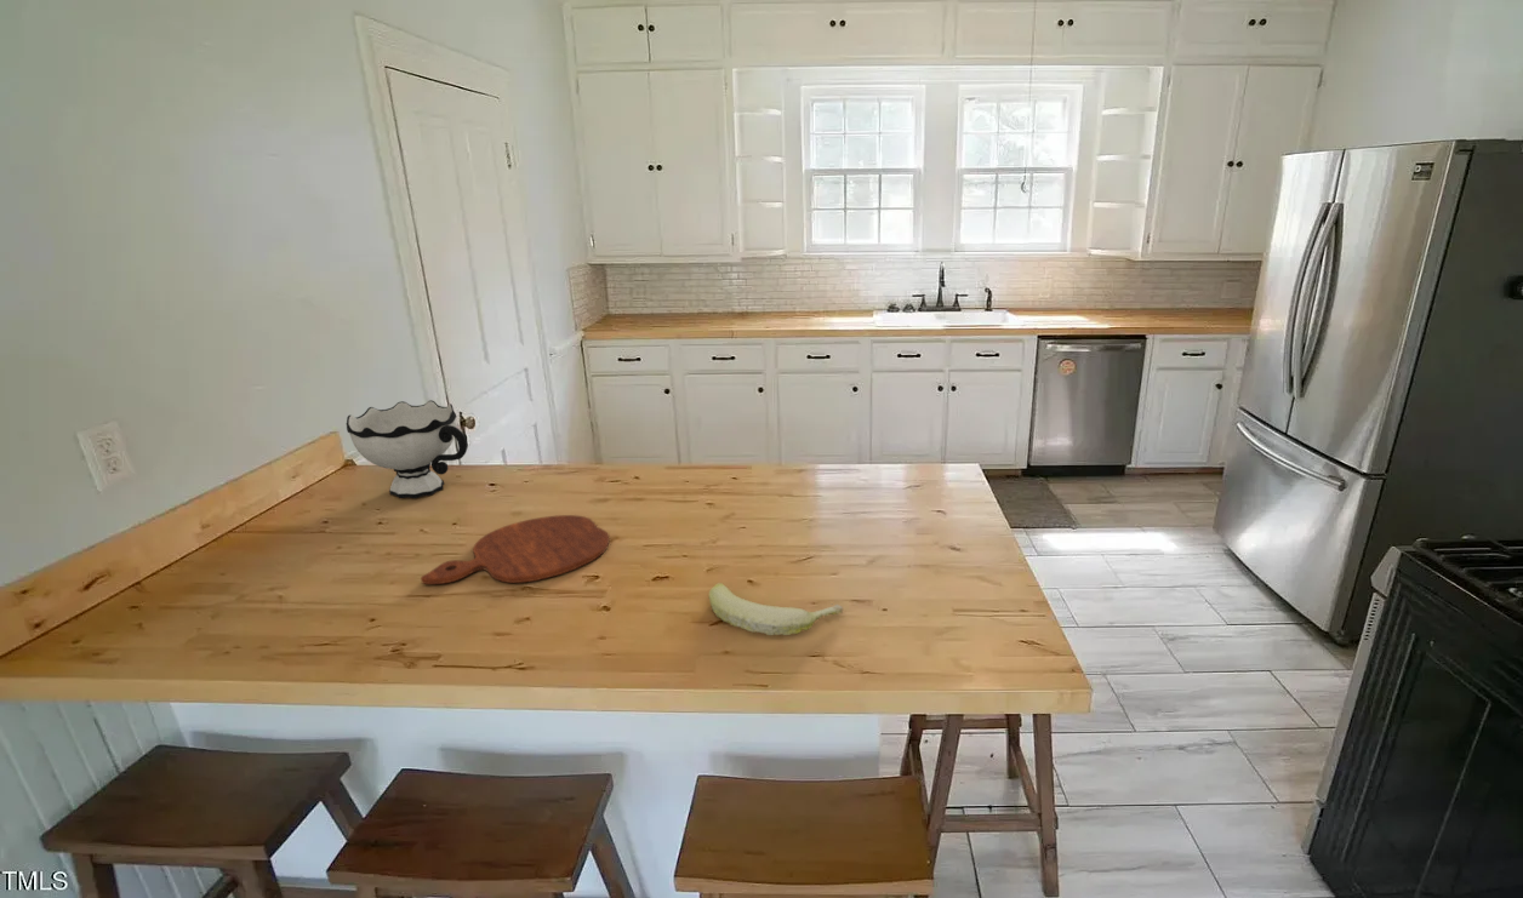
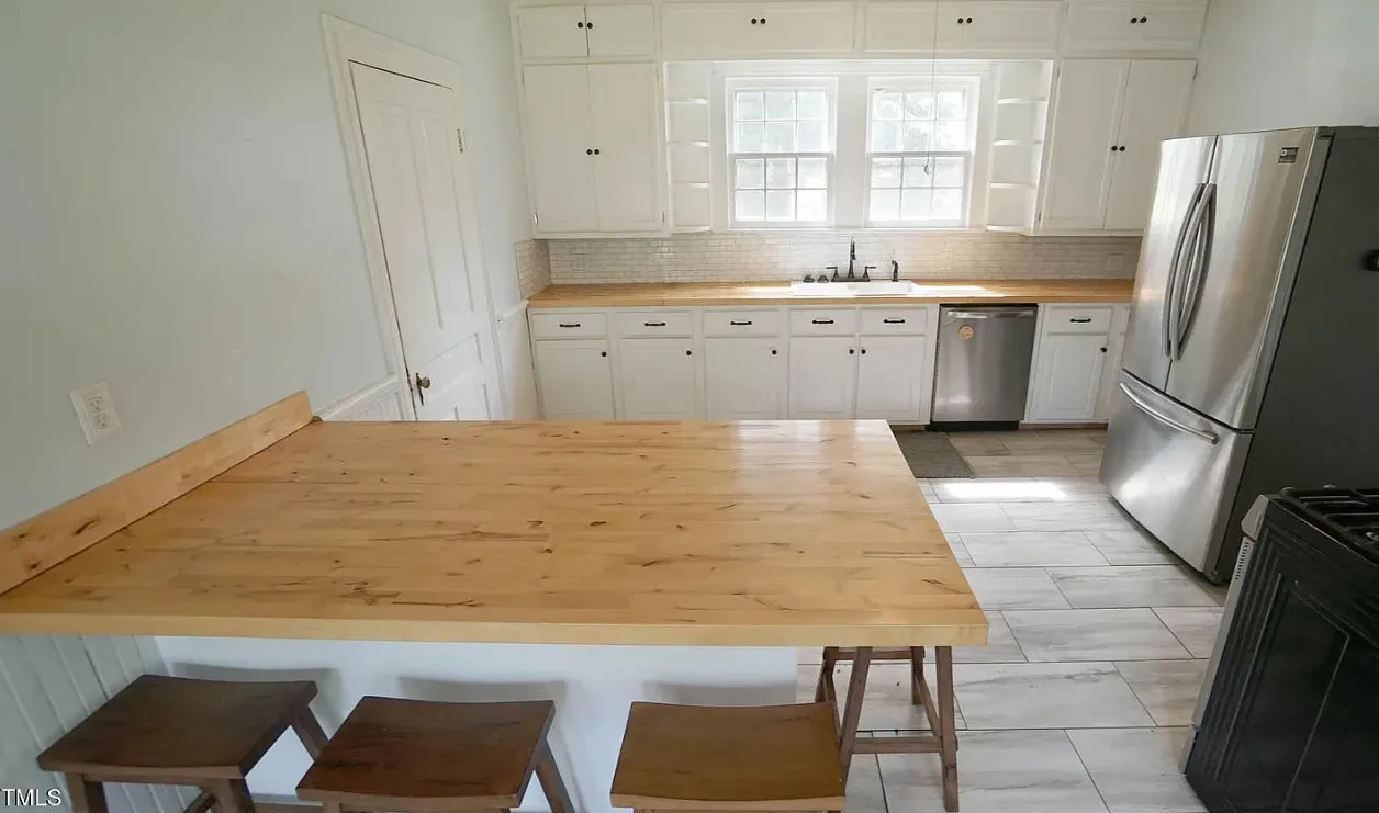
- bowl (418, 452)
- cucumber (774, 606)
- cutting board (517, 553)
